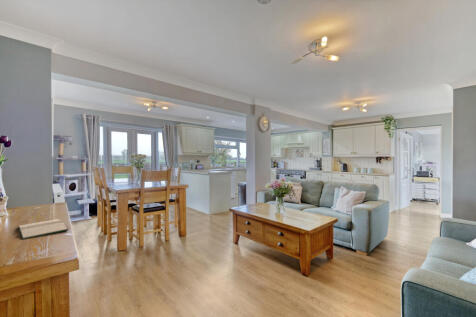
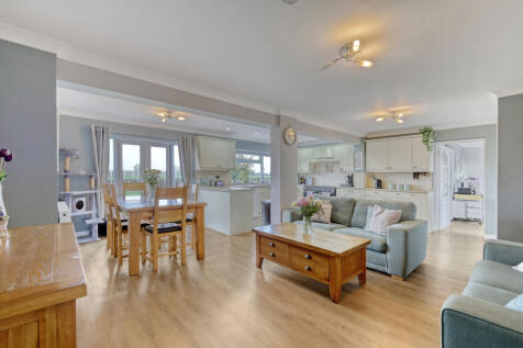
- hardback book (42, 226)
